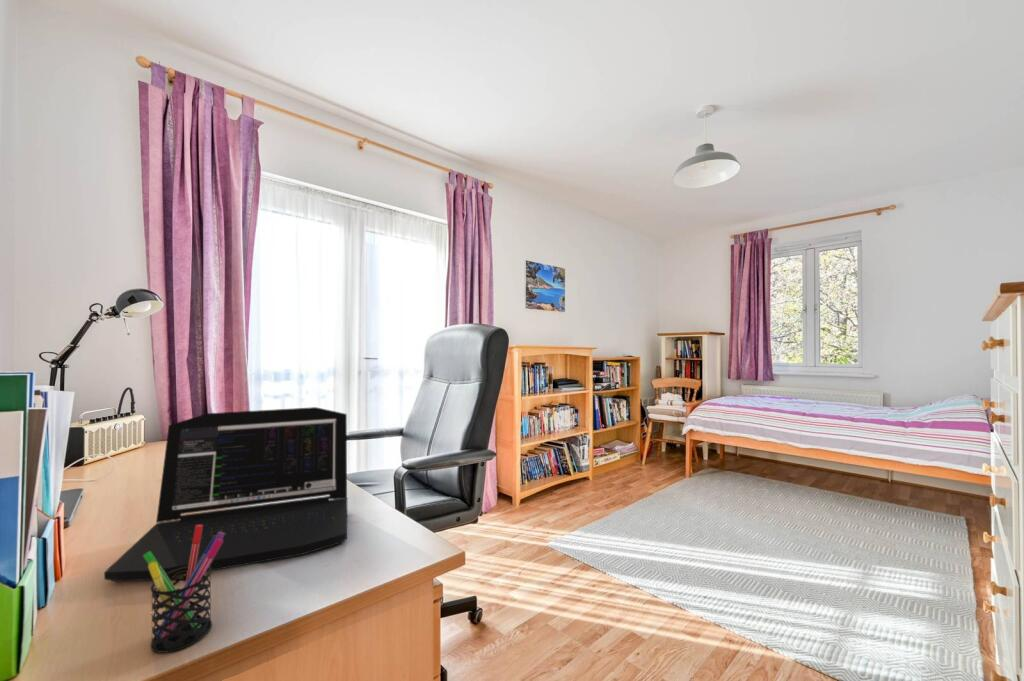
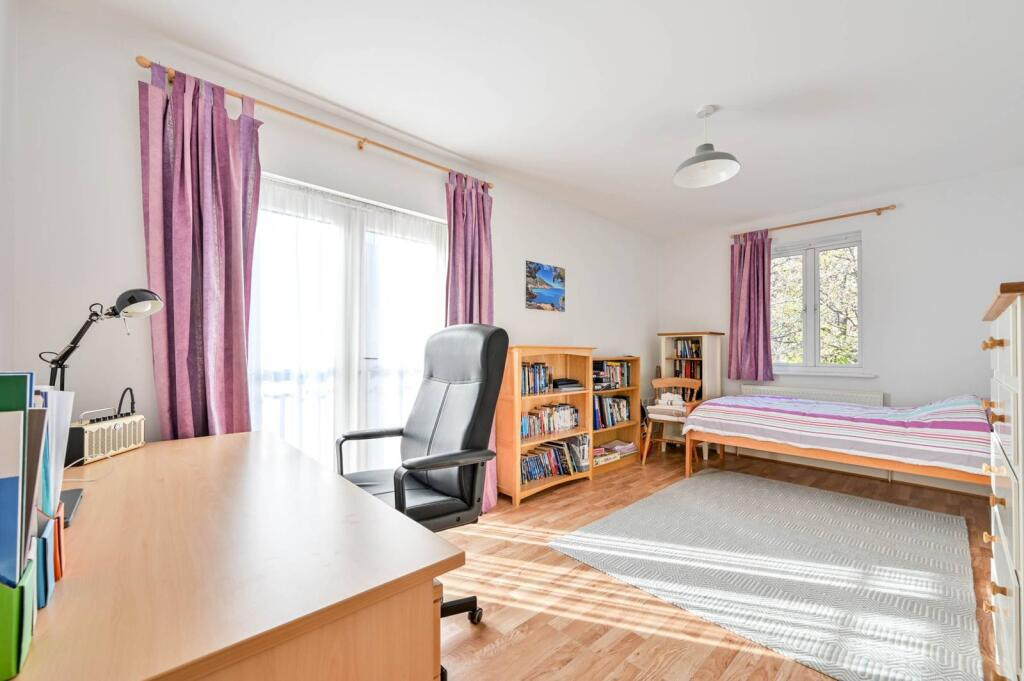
- laptop (251, 477)
- pen holder (178, 582)
